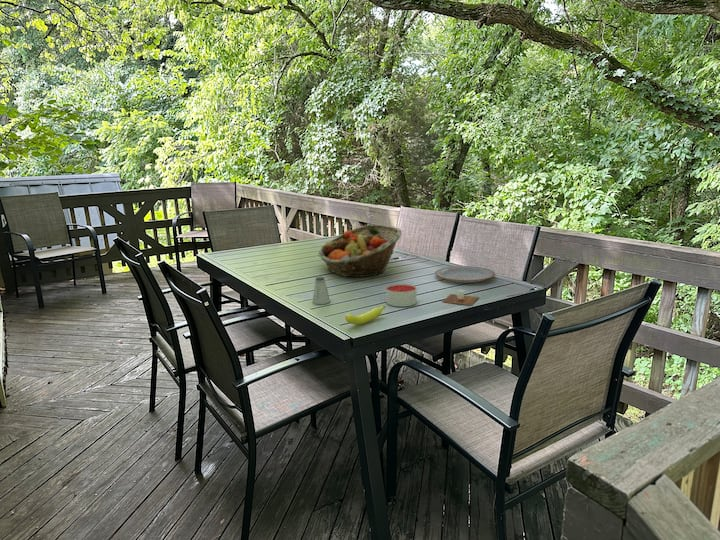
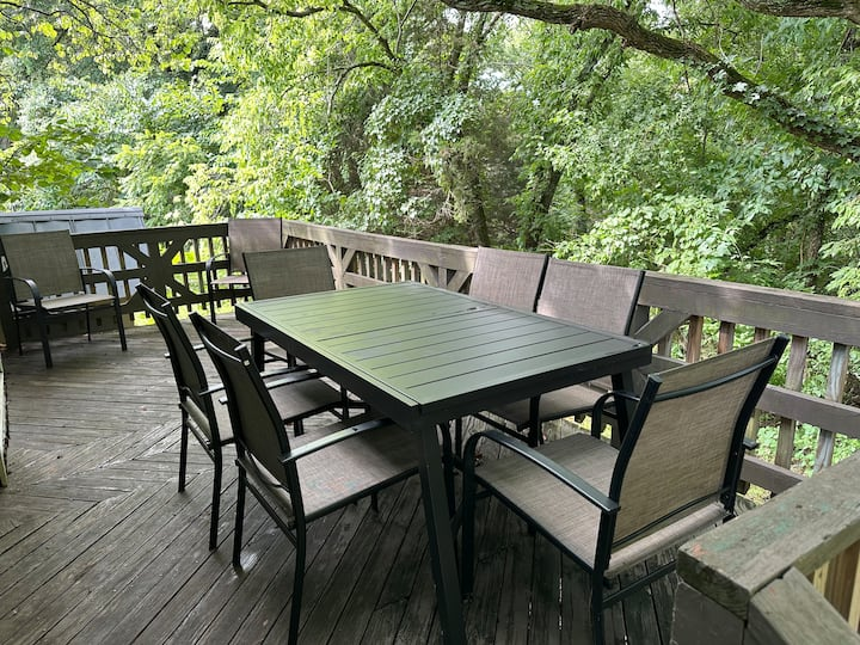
- cup (460, 293)
- plate (464, 274)
- banana (365, 315)
- fruit basket (359, 249)
- saltshaker (320, 289)
- candle (401, 294)
